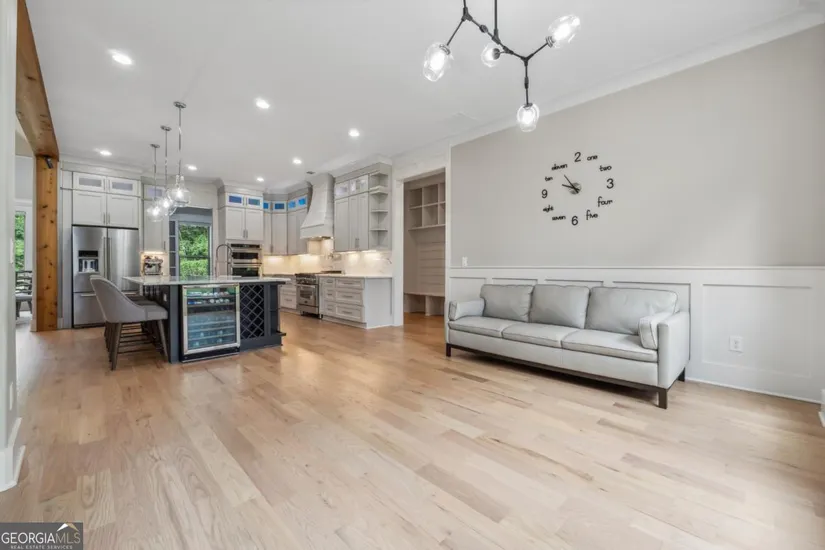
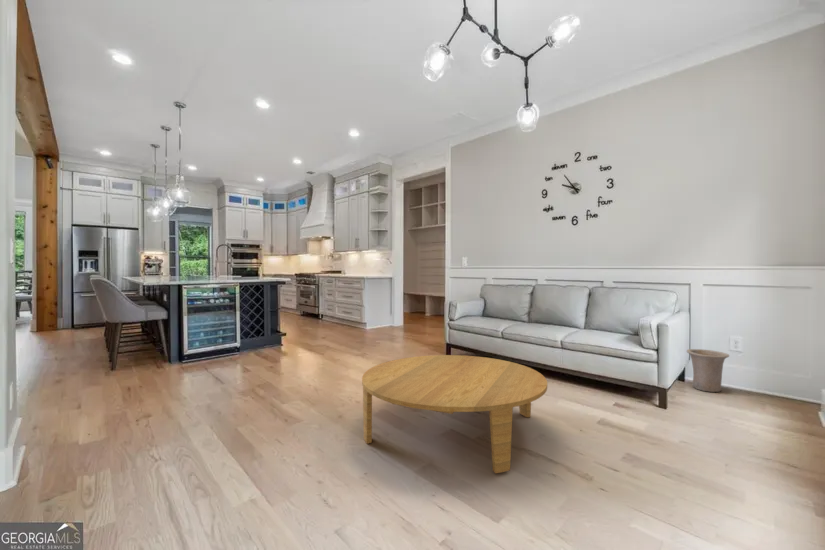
+ vase (707, 370)
+ coffee table (452, 400)
